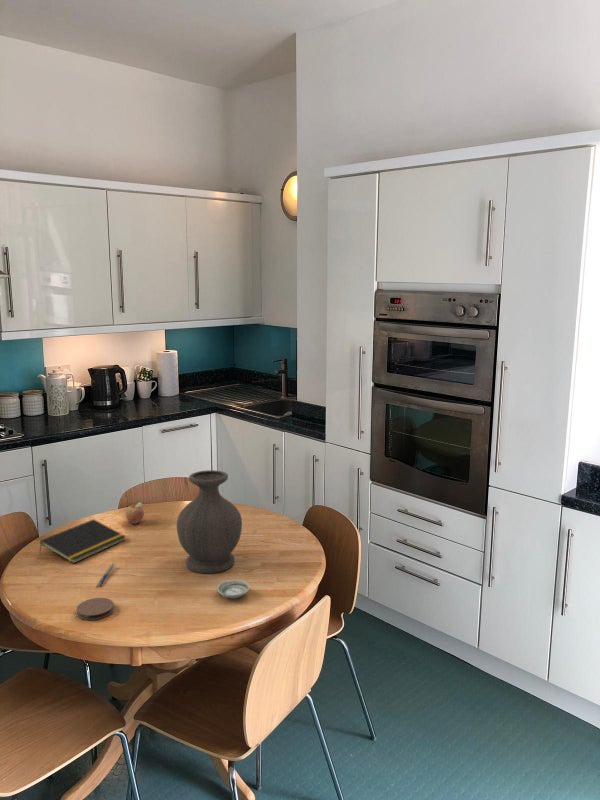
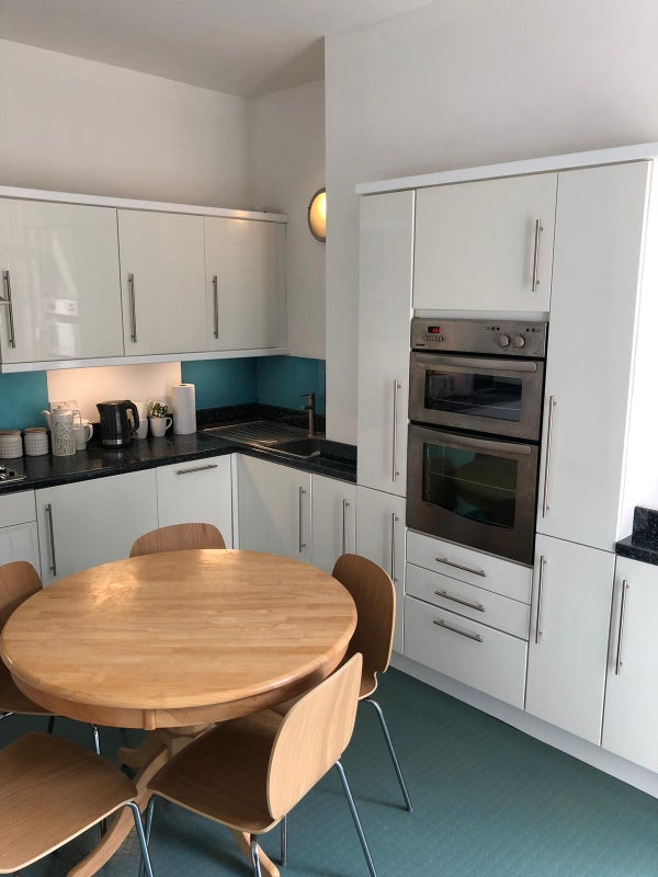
- pen (106, 574)
- notepad (84, 540)
- coaster (95, 608)
- saucer (233, 590)
- vase (209, 519)
- fruit (135, 512)
